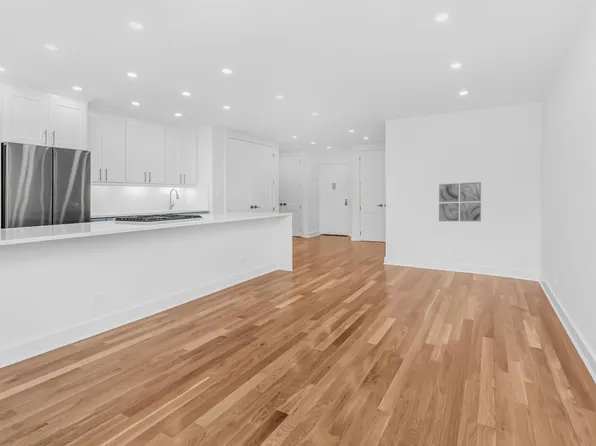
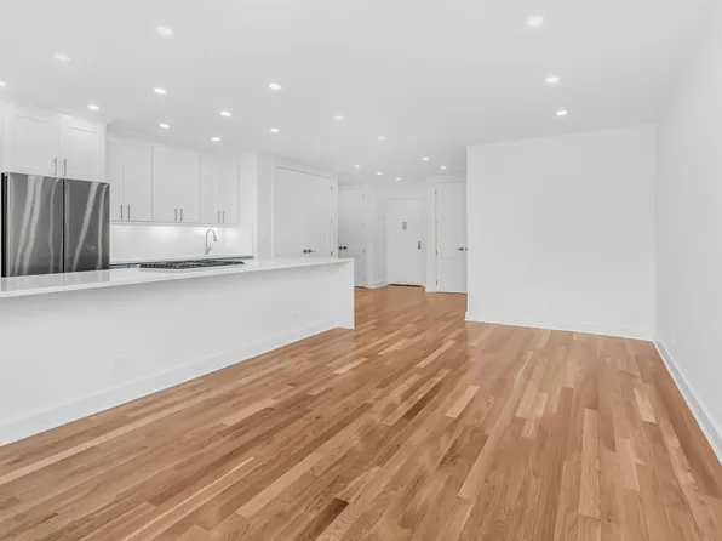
- wall art (458, 201)
